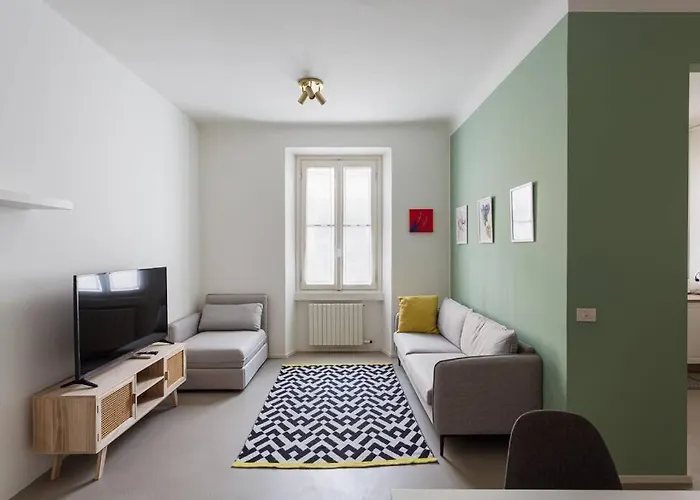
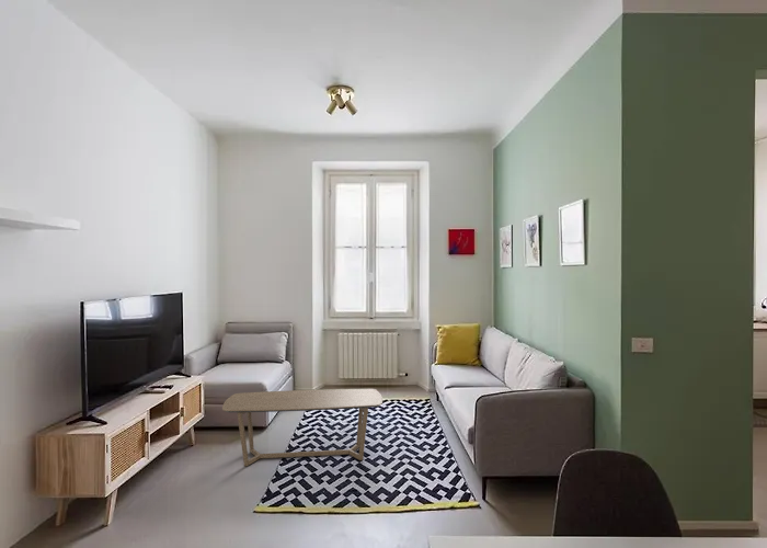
+ coffee table (305, 410)
